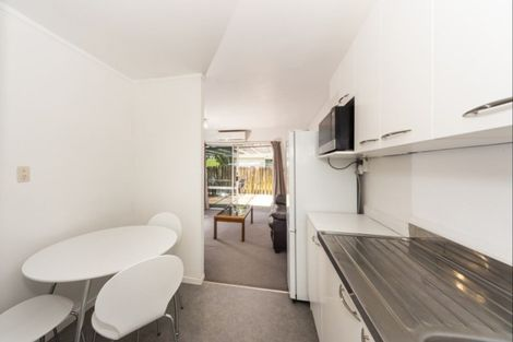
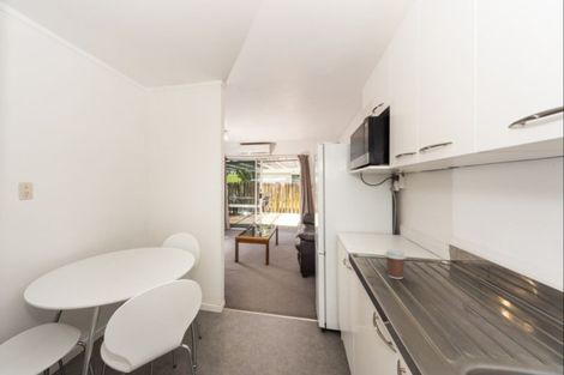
+ coffee cup (395, 264)
